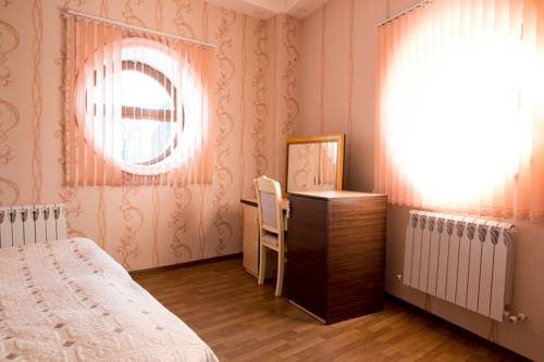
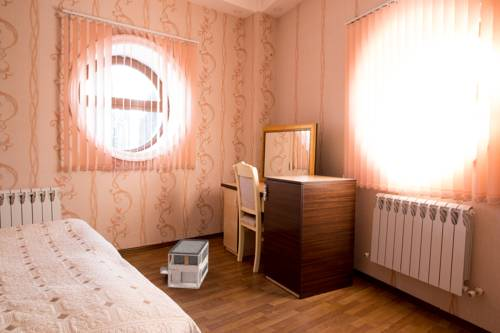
+ architectural model (188, 262)
